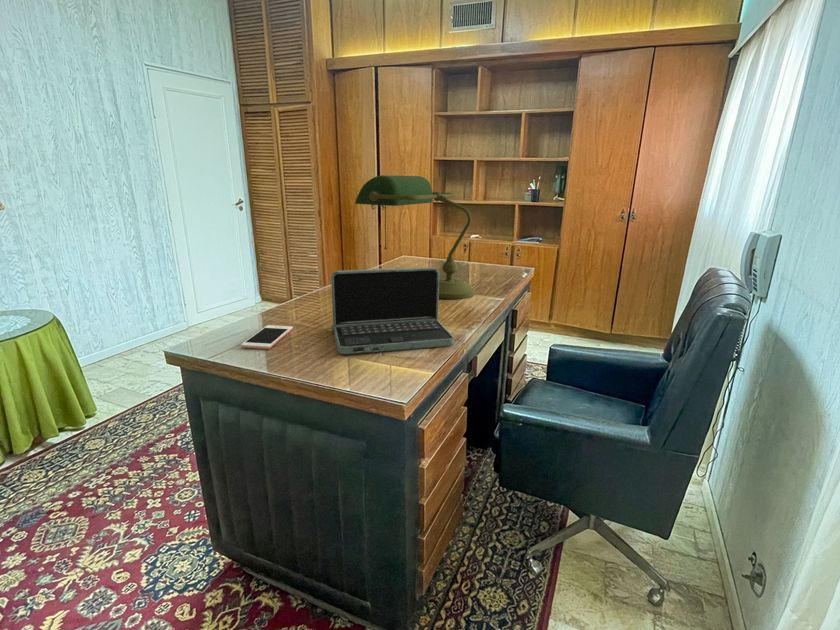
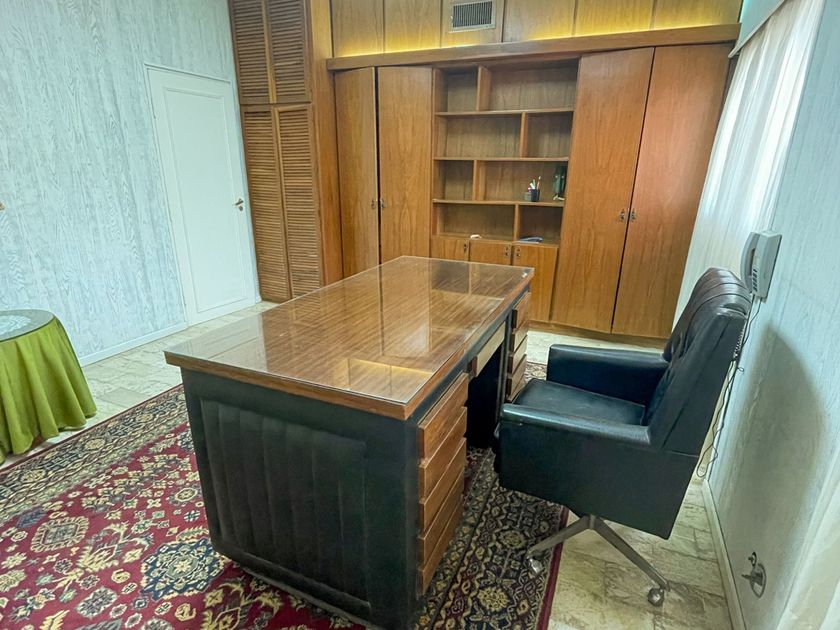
- cell phone (268, 336)
- desk lamp (422, 203)
- laptop (387, 305)
